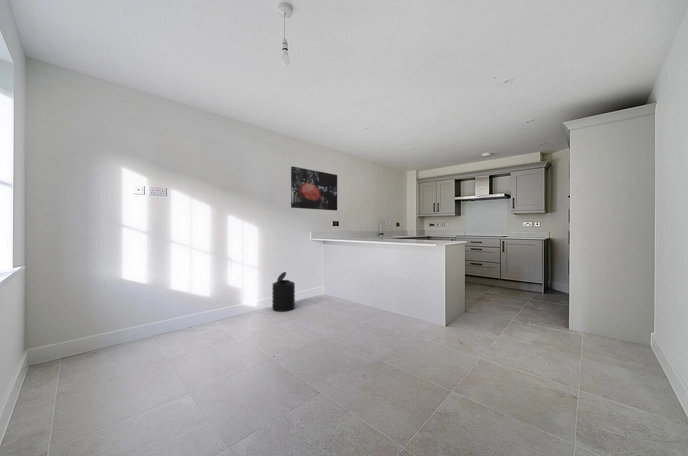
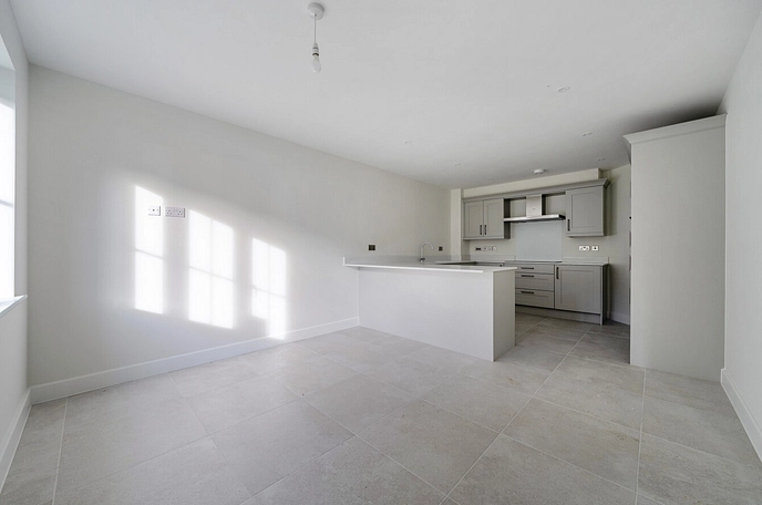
- trash can (283, 290)
- wall art (315, 190)
